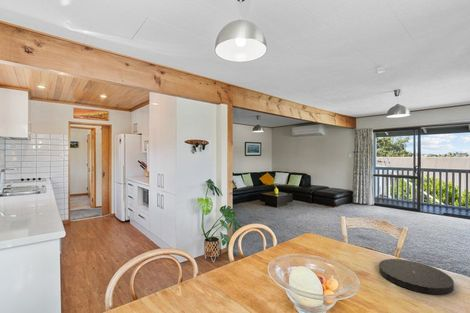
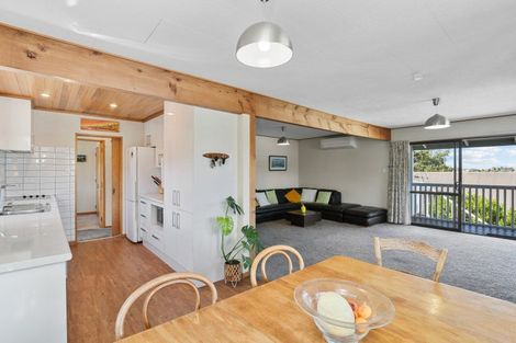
- plate (413, 274)
